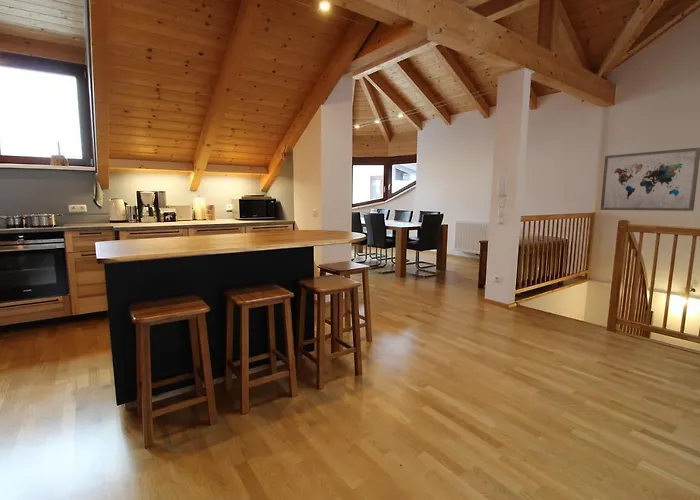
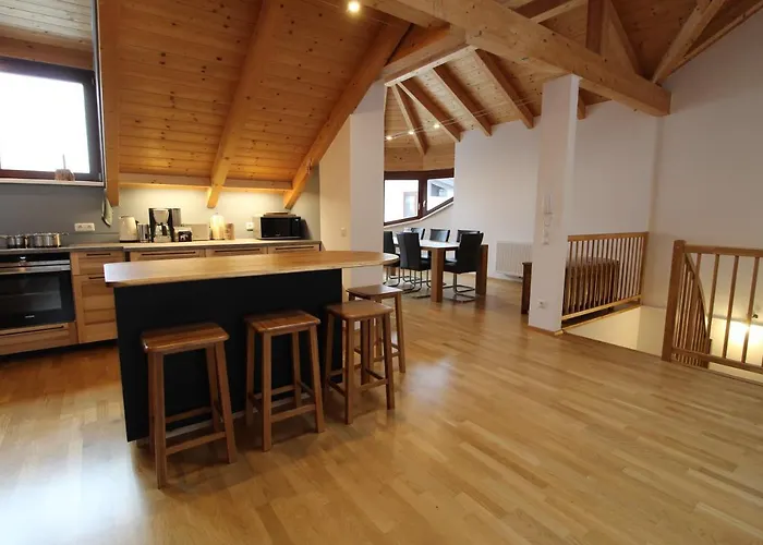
- wall art (646, 181)
